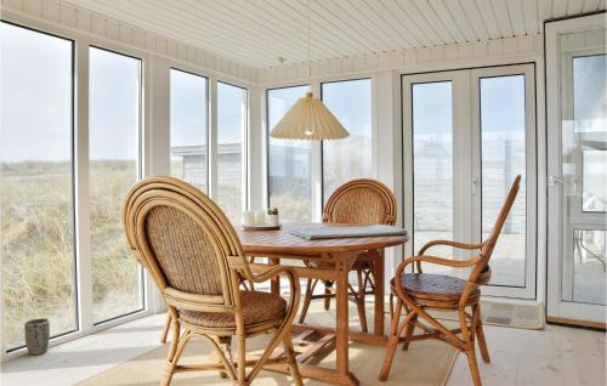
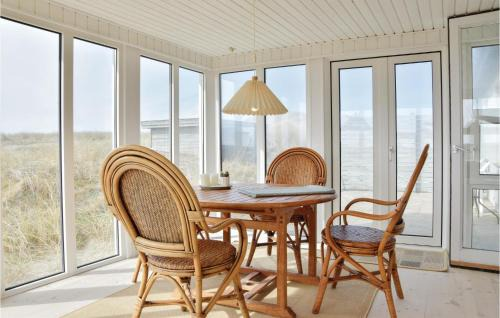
- plant pot (36, 336)
